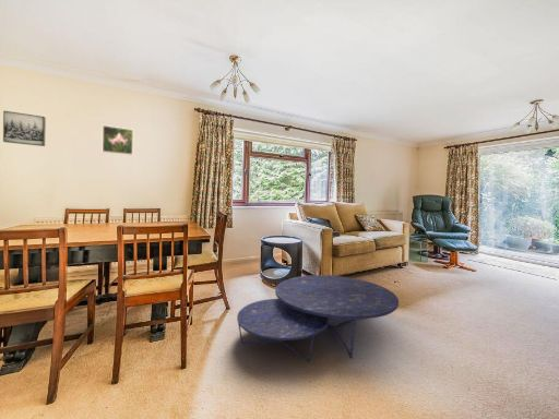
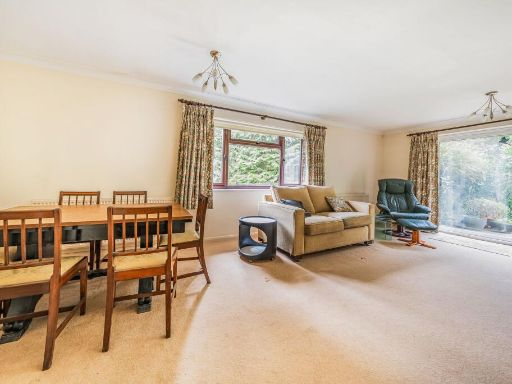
- nesting table (317, 310)
- wall art (24, 129)
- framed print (118, 140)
